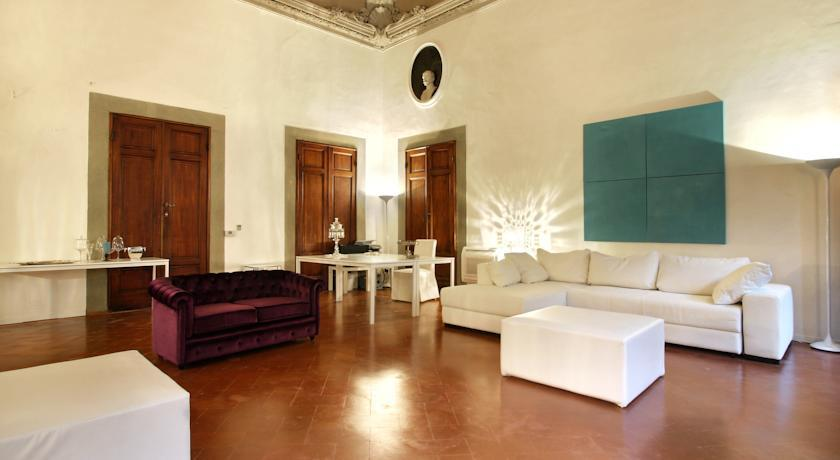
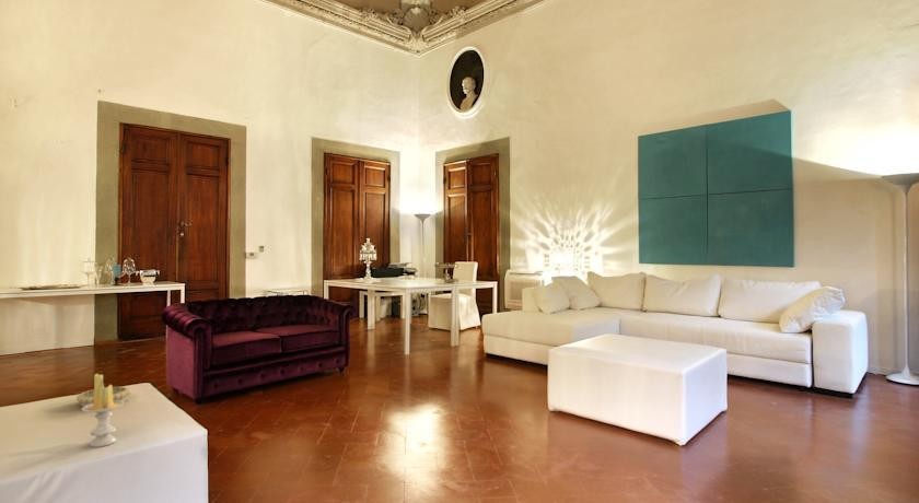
+ decorative bowl (113, 397)
+ candle (103, 408)
